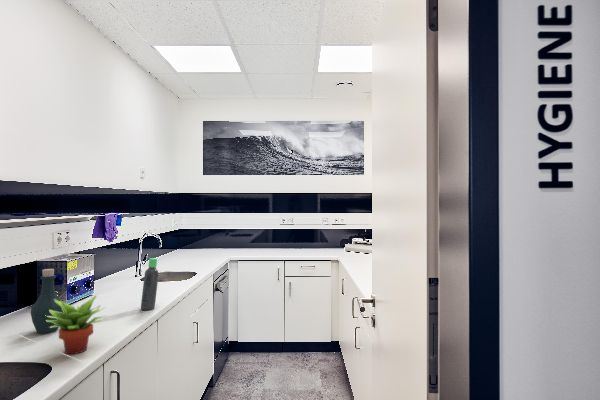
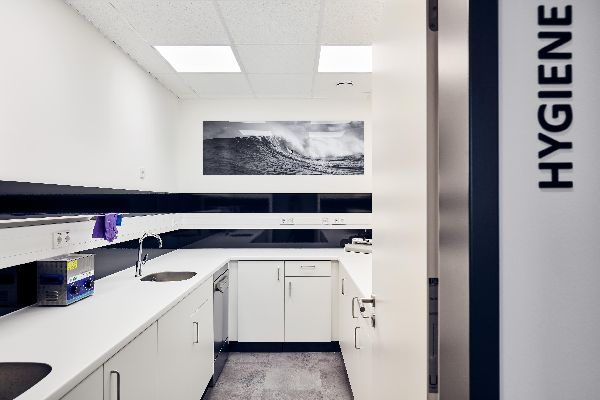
- succulent plant (74, 323)
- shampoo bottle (149, 283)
- bottle (47, 300)
